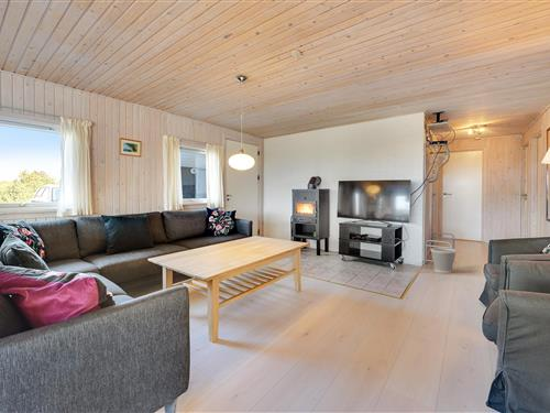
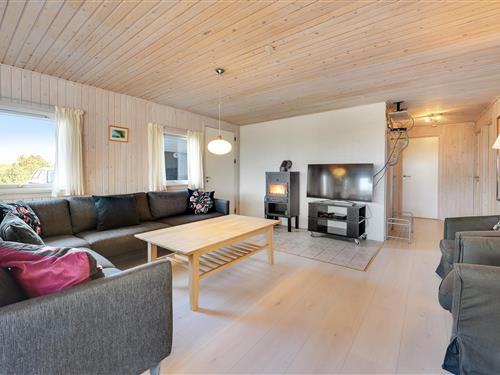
- wastebasket (442, 260)
